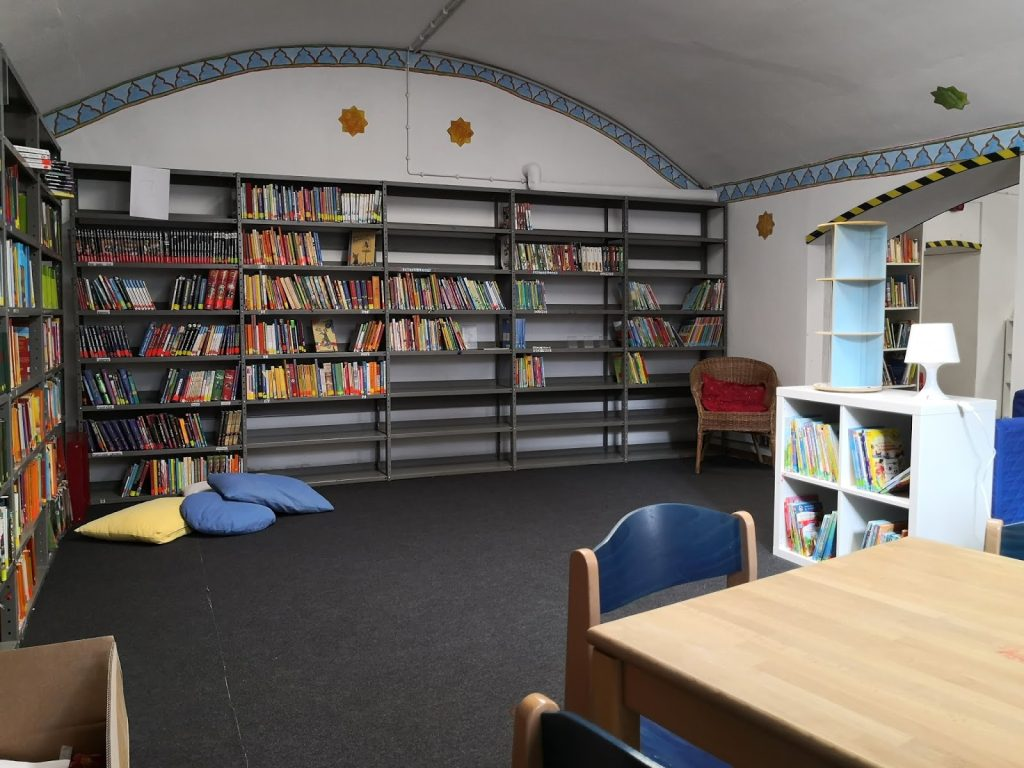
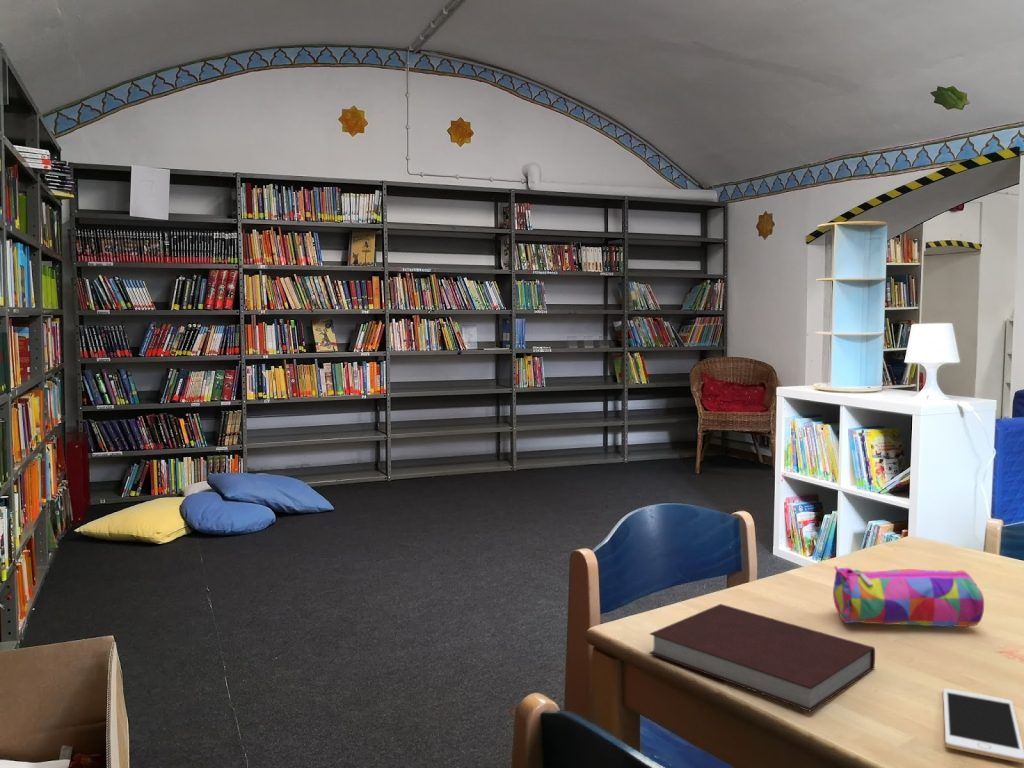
+ cell phone (980, 722)
+ pencil case (904, 596)
+ notebook (759, 650)
